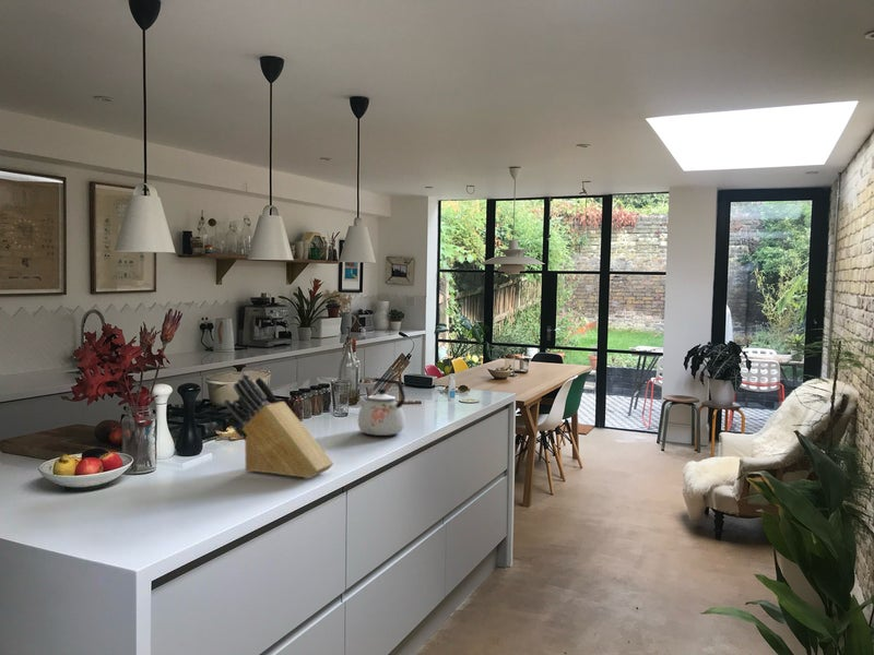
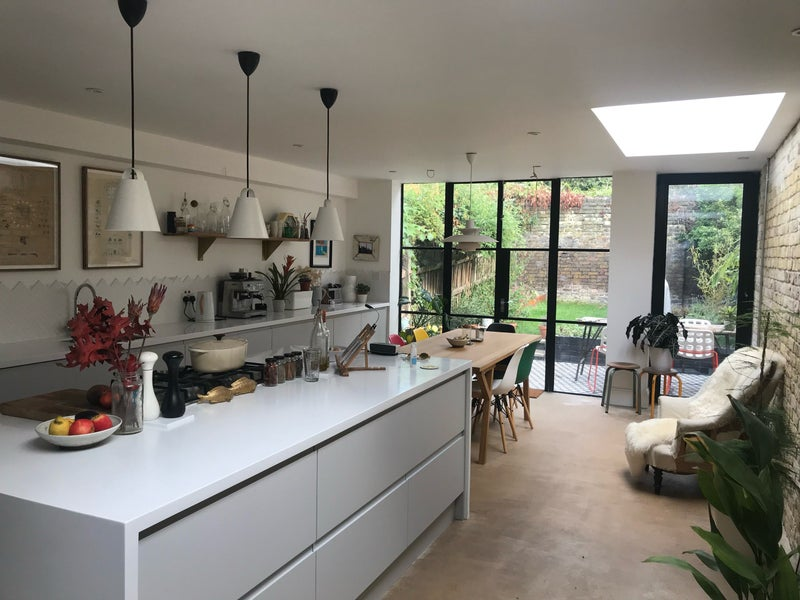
- knife block (277, 422)
- kettle (381, 405)
